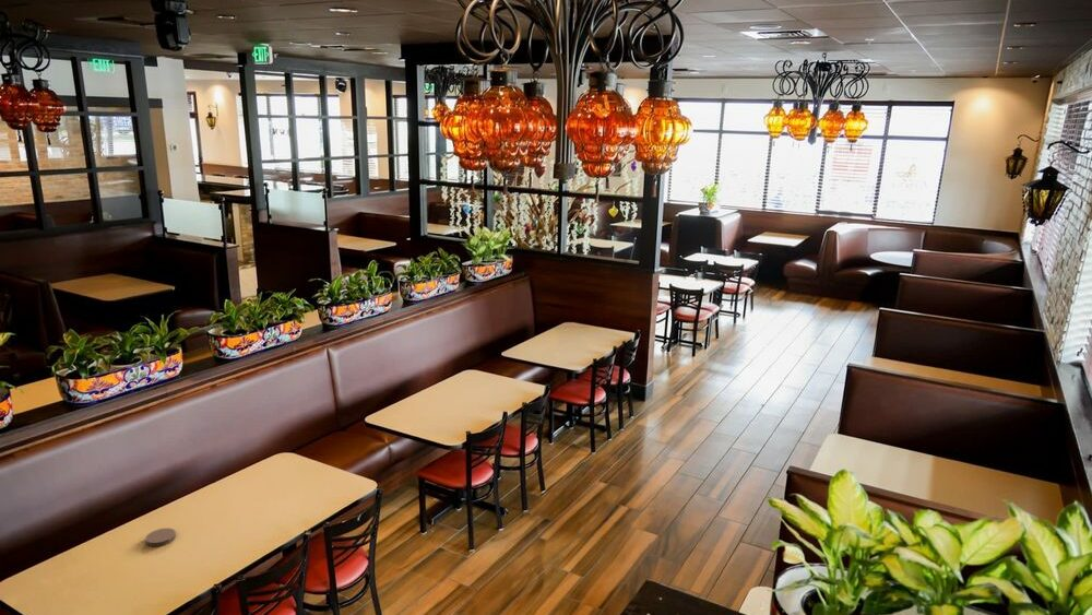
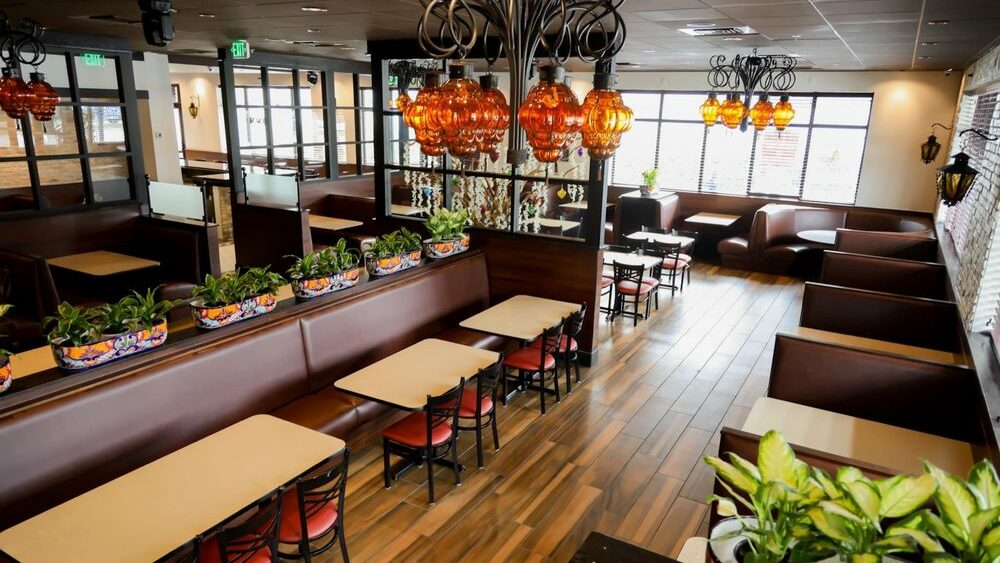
- coaster (161, 536)
